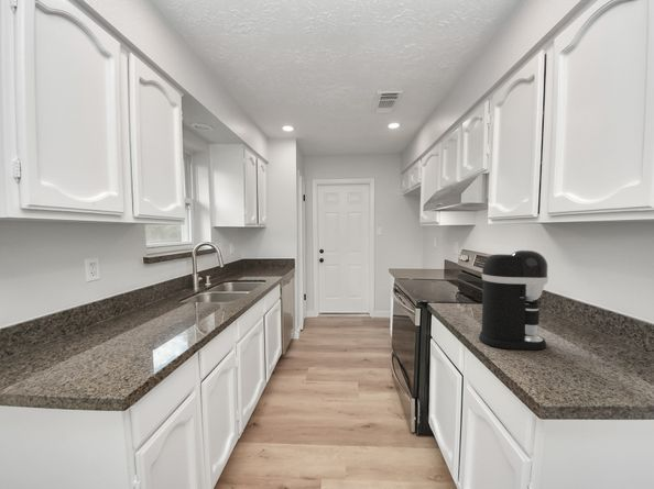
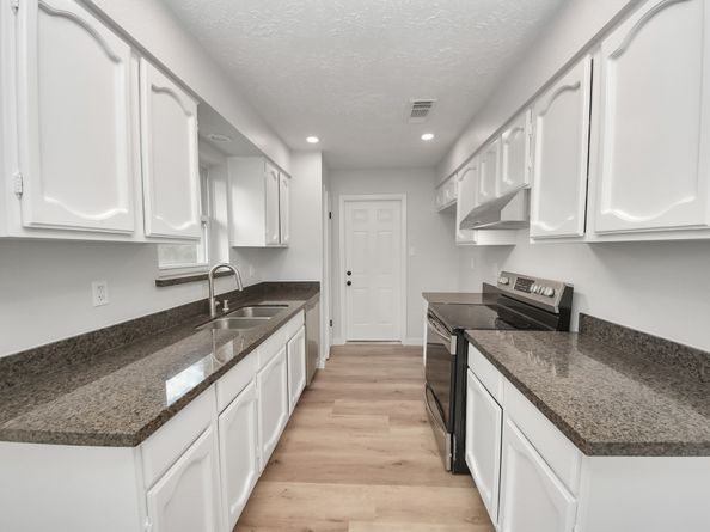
- coffee maker (512, 296)
